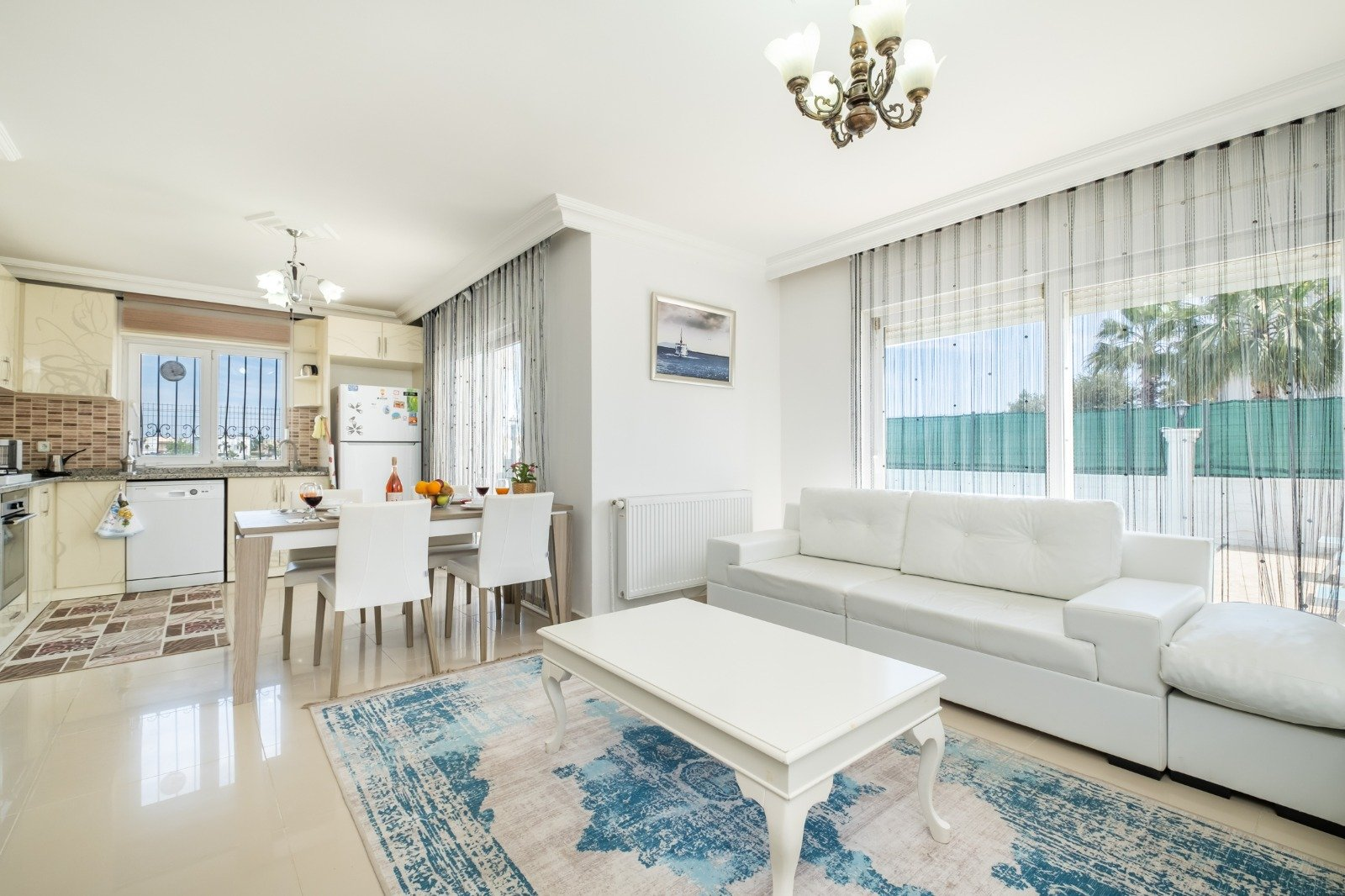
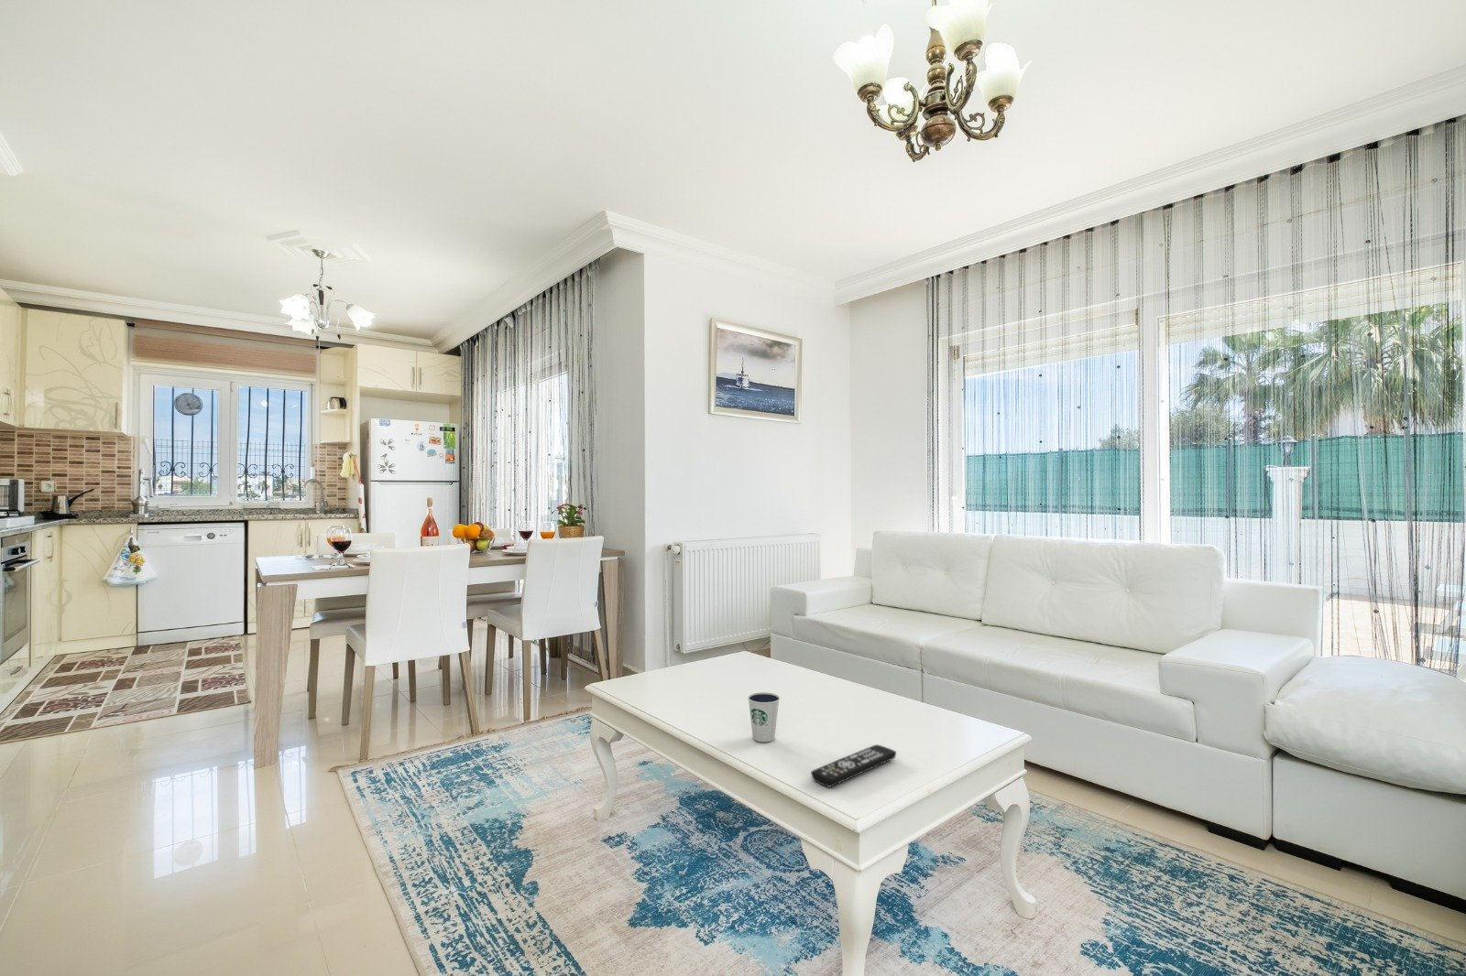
+ remote control (855, 765)
+ dixie cup (763, 718)
